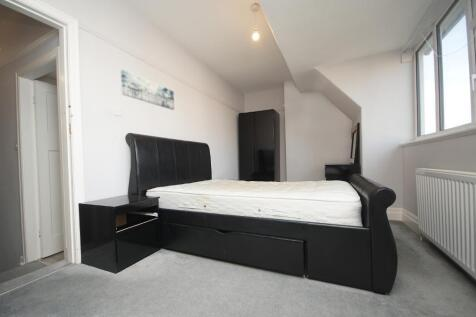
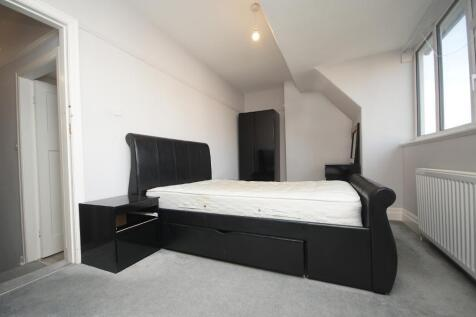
- wall art (151, 92)
